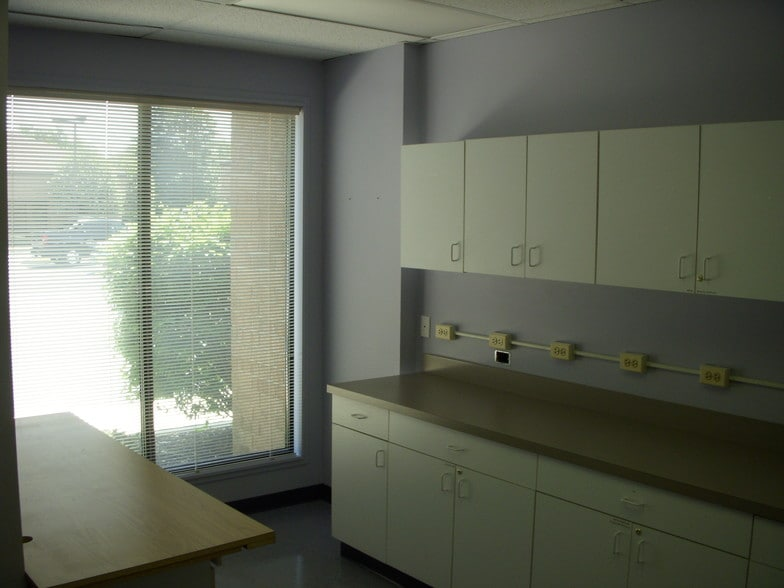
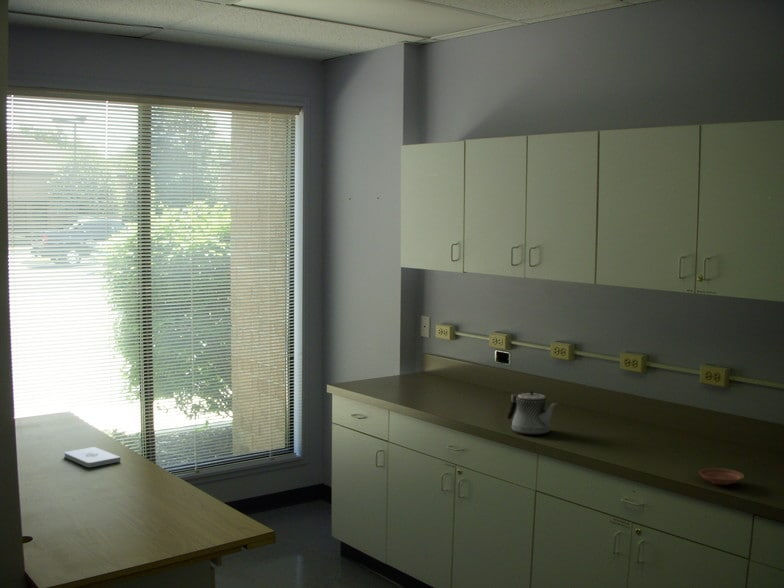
+ plate (721, 478)
+ teapot (532, 411)
+ notepad (91, 456)
